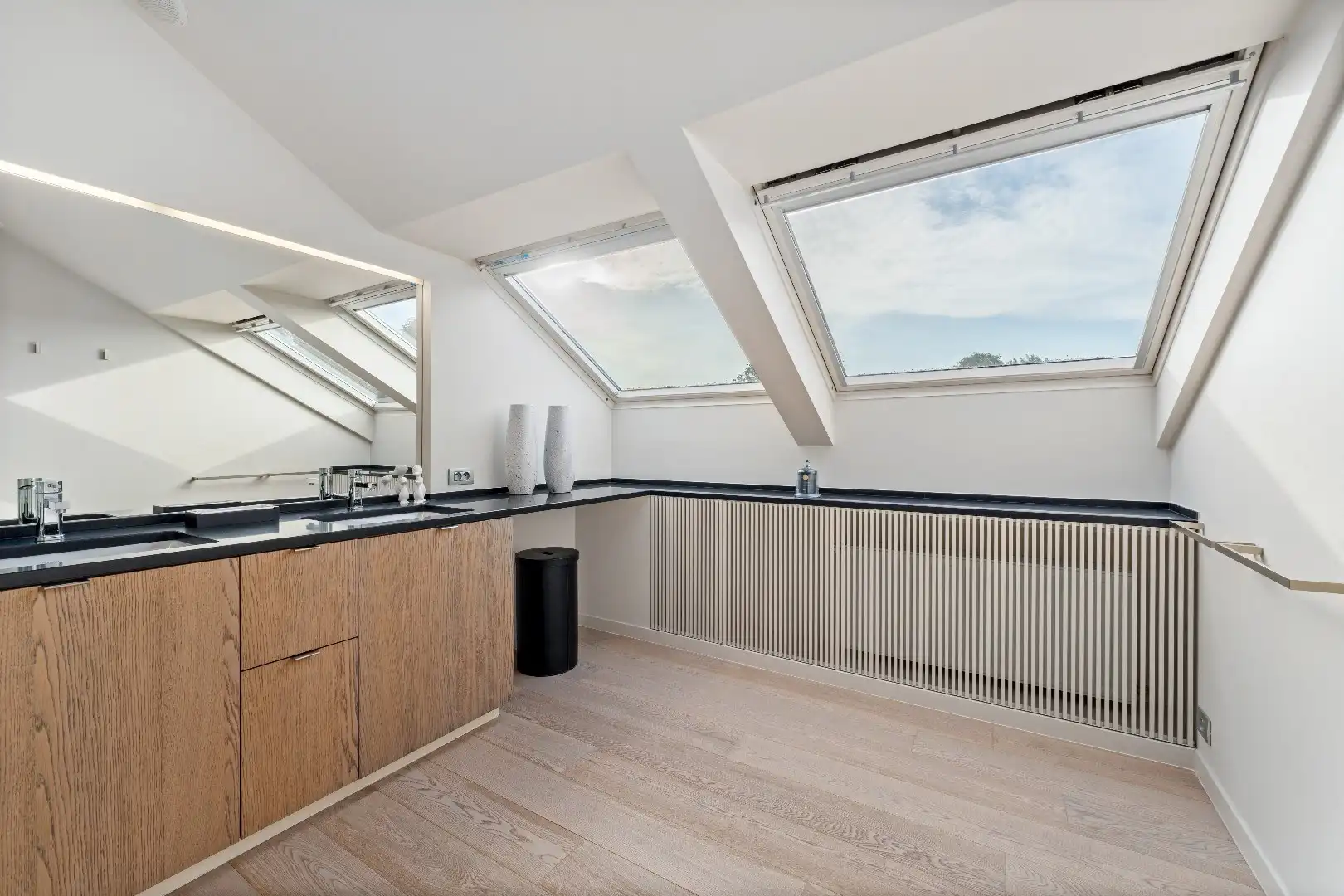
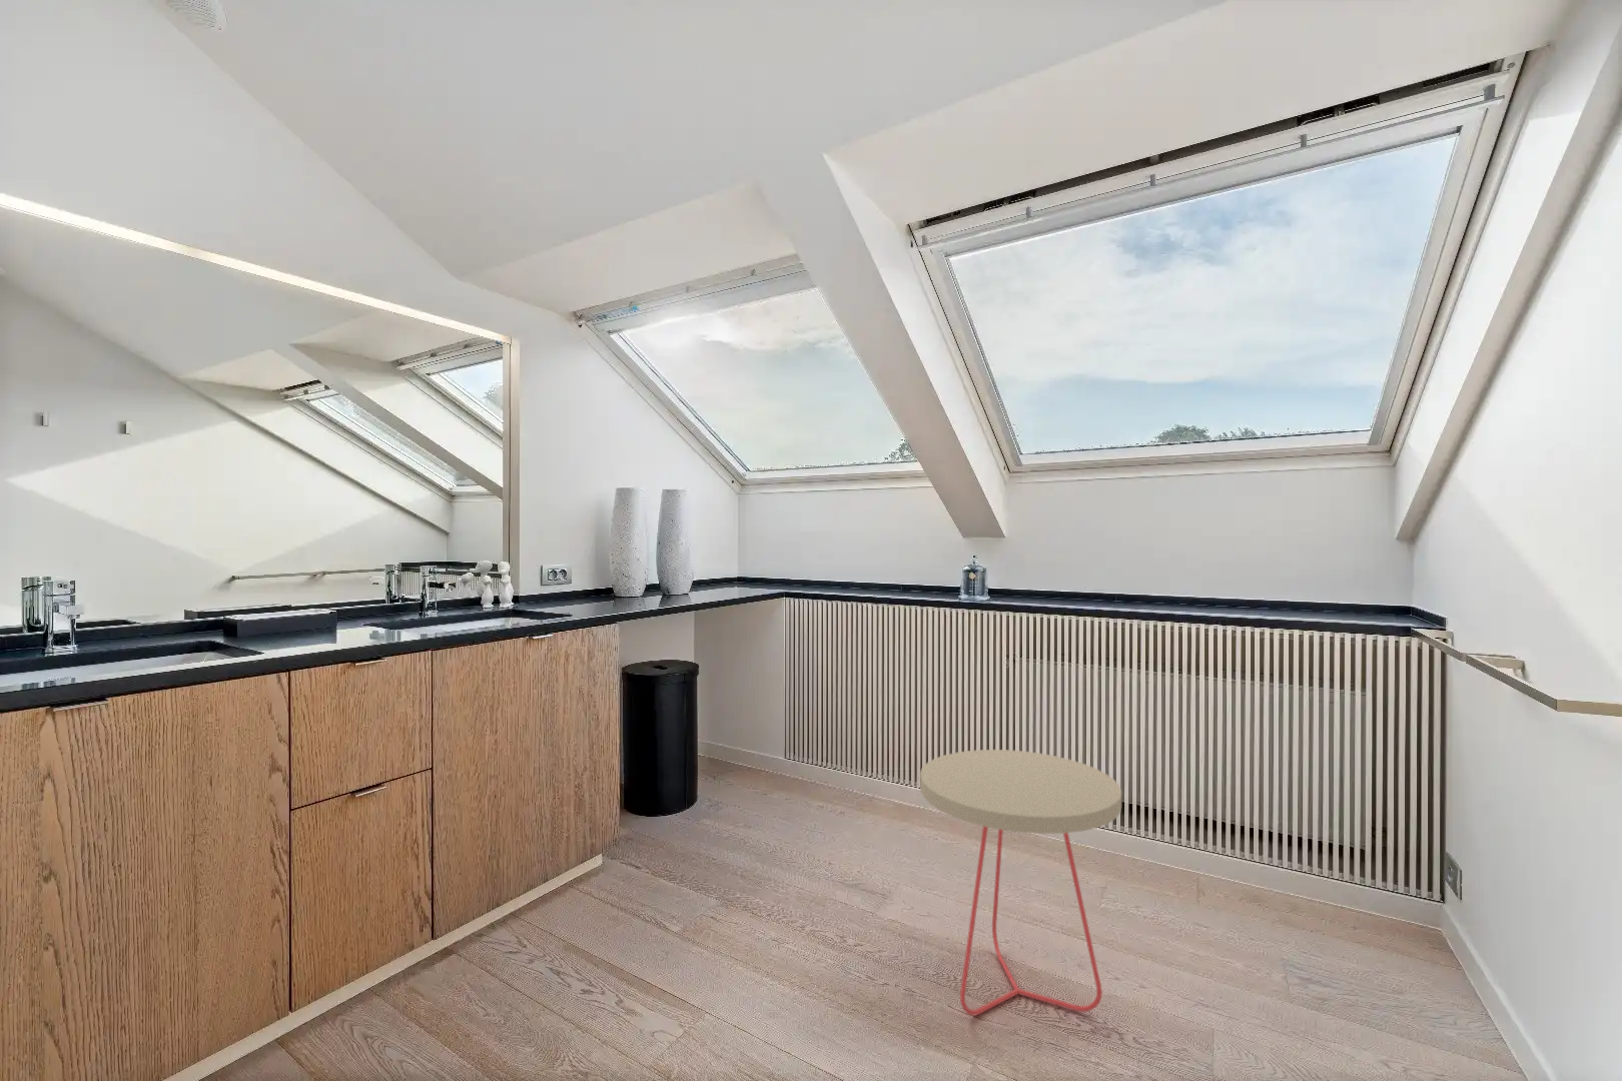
+ side table (998, 886)
